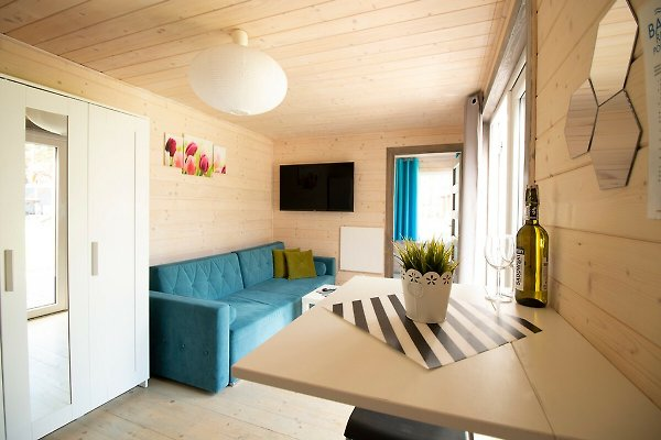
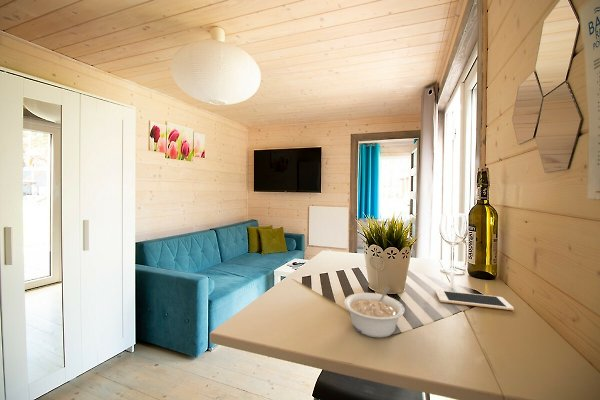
+ cell phone (471, 299)
+ legume (372, 311)
